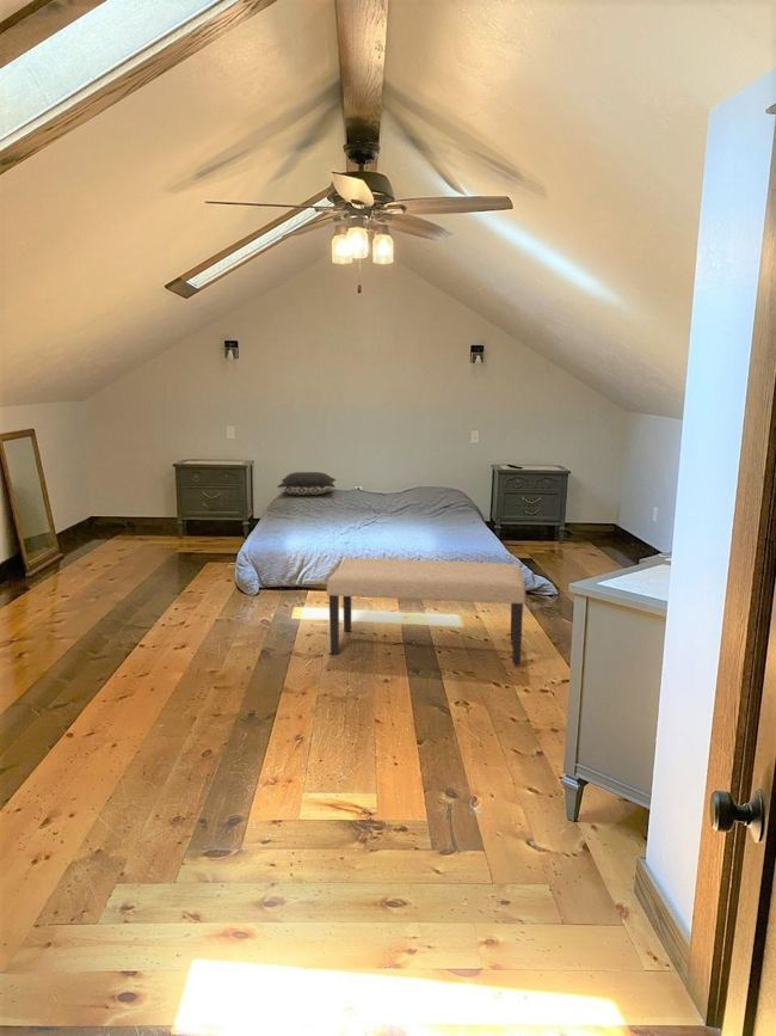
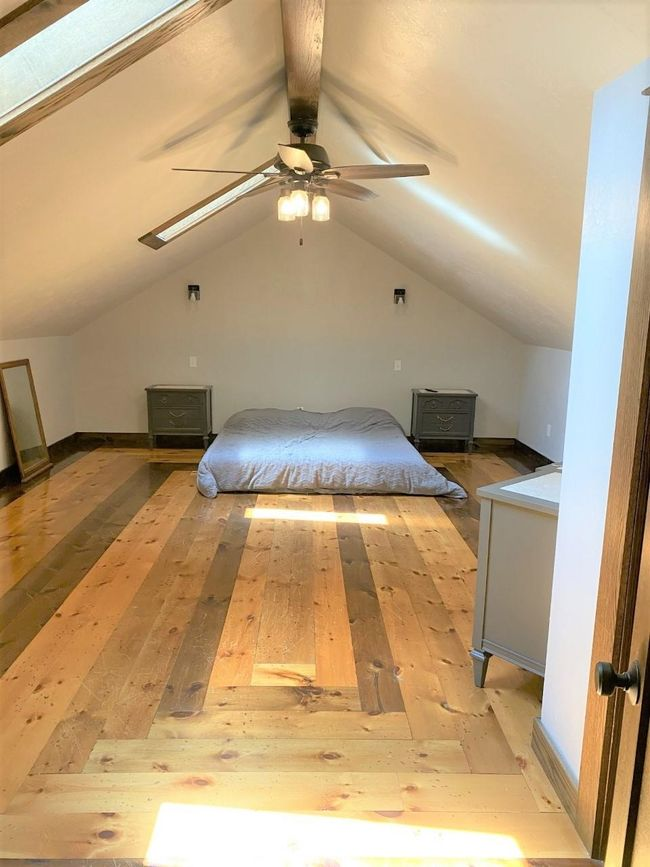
- bench (426, 599)
- pillow (307, 483)
